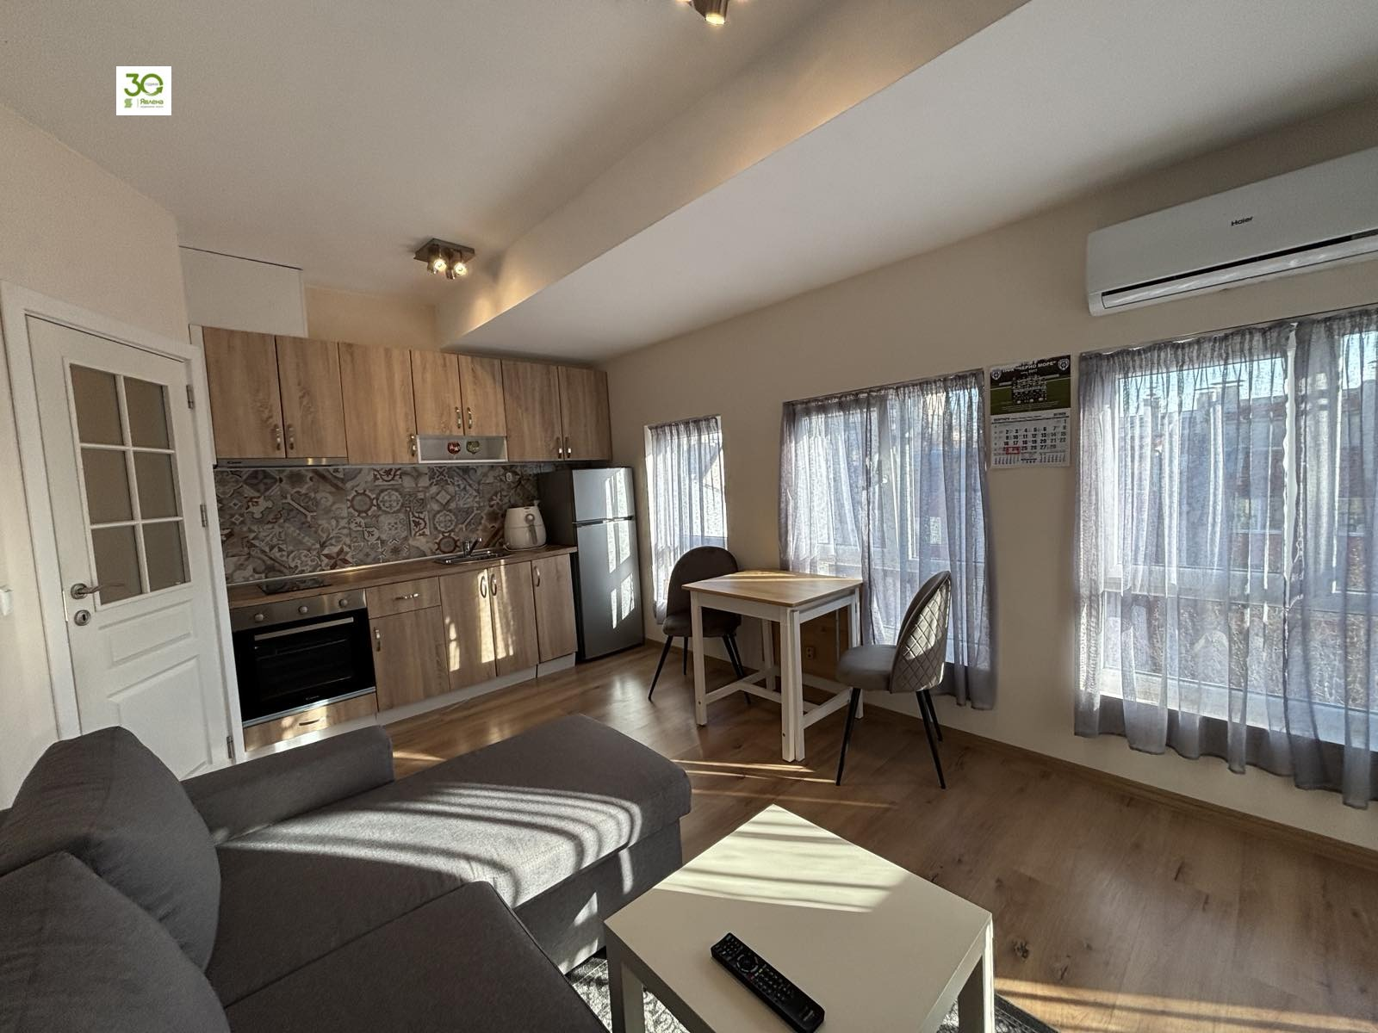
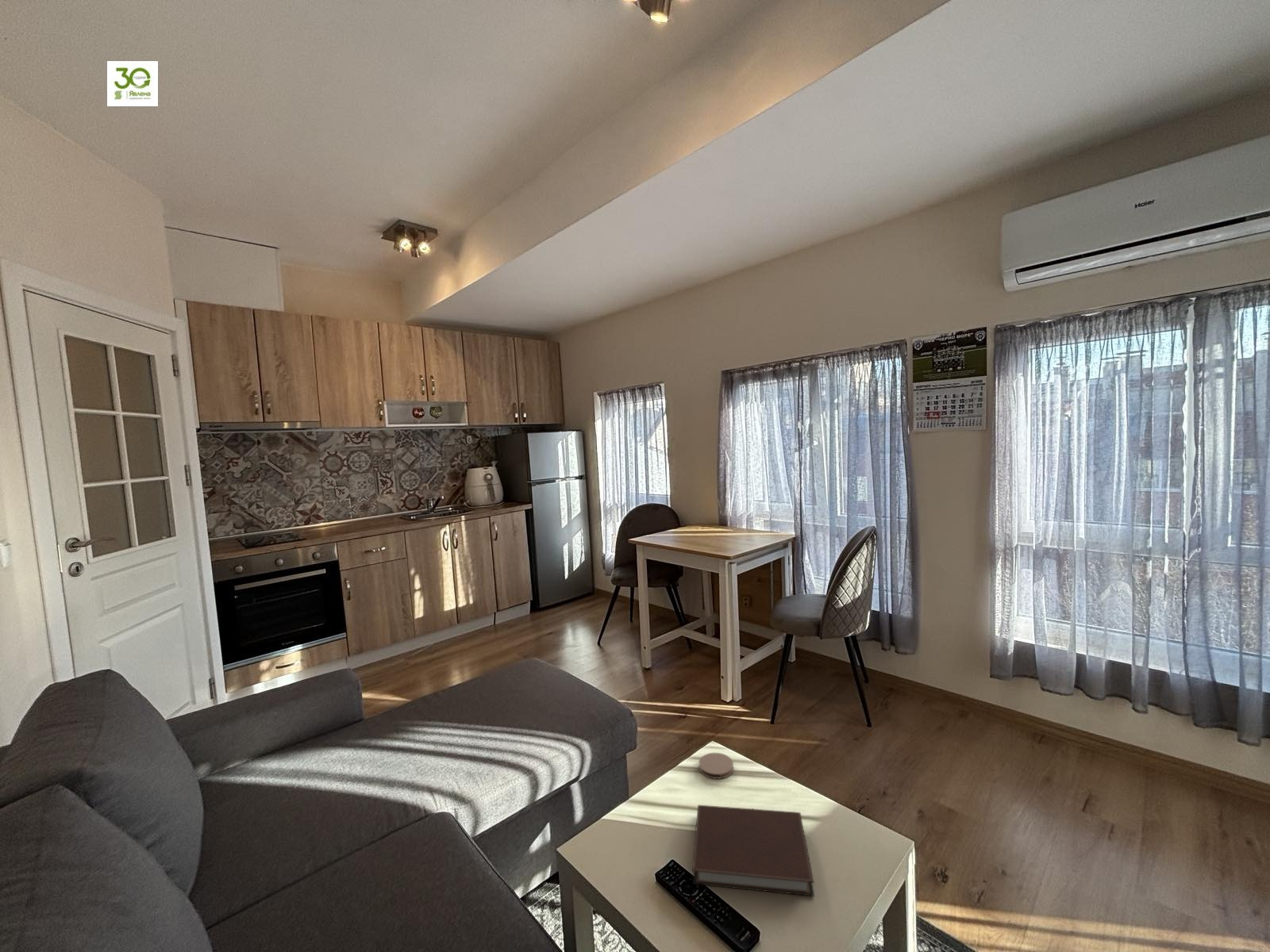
+ coaster (716, 765)
+ notebook (749, 845)
